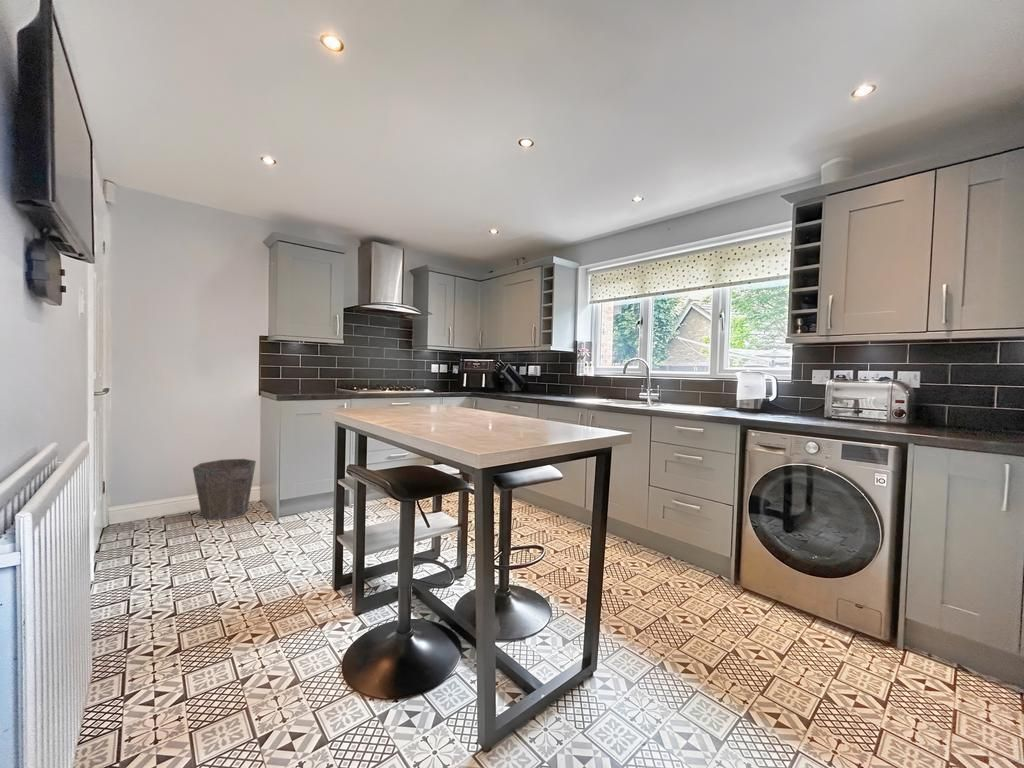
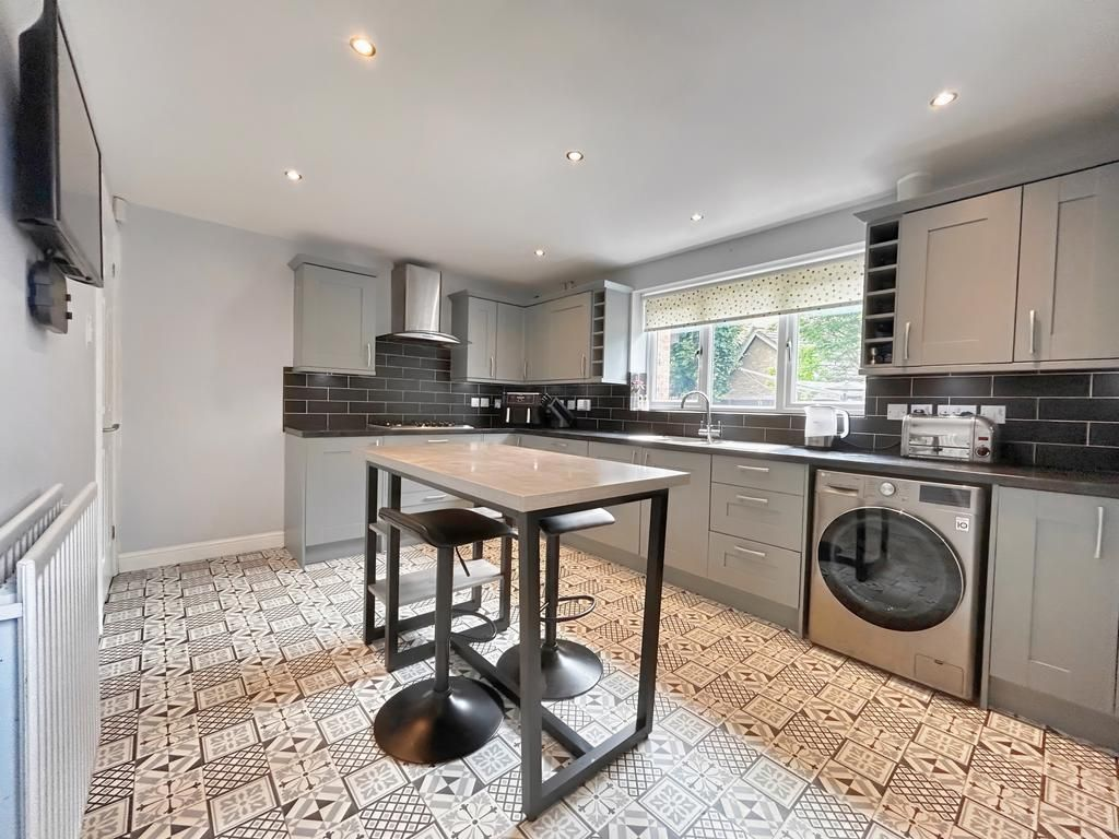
- waste bin (225, 488)
